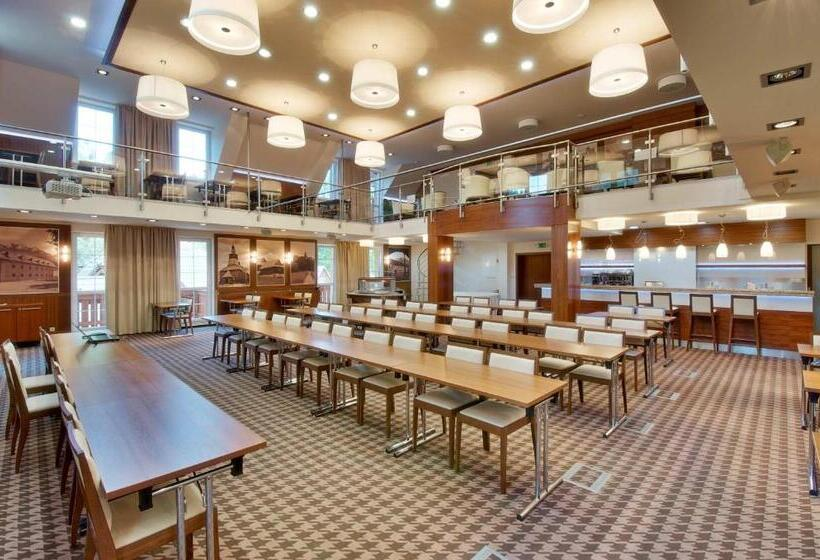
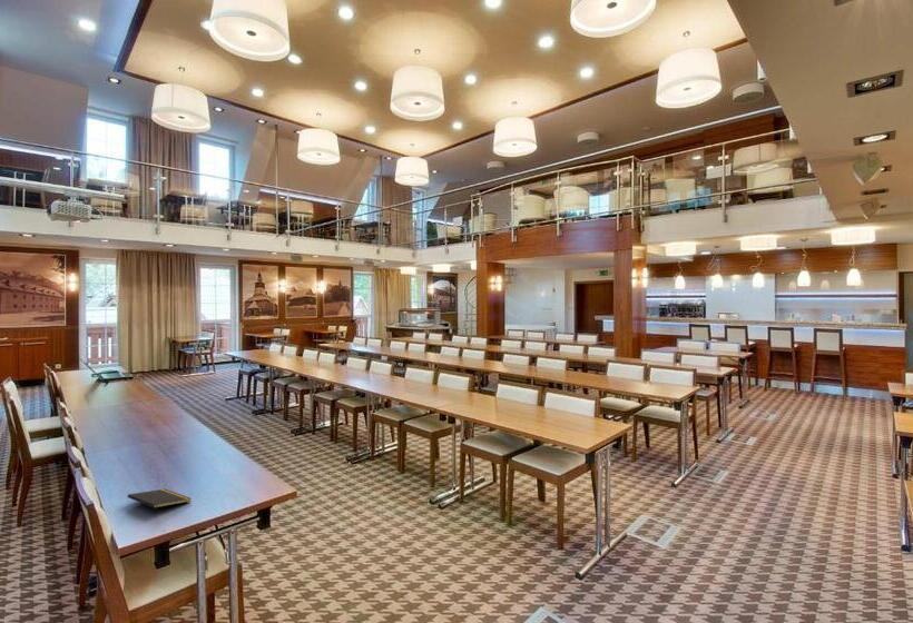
+ notepad (159, 497)
